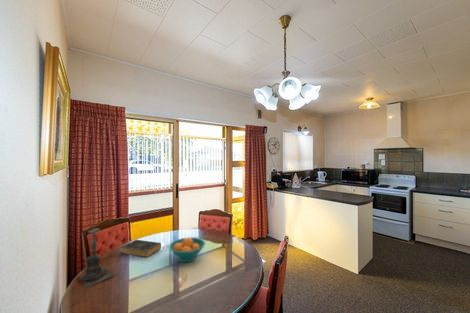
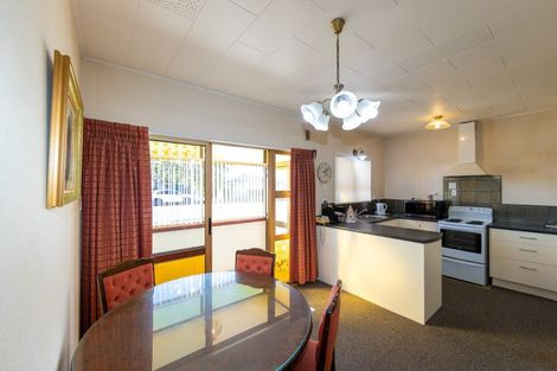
- fruit bowl (187, 248)
- book (141, 247)
- candle holder (94, 249)
